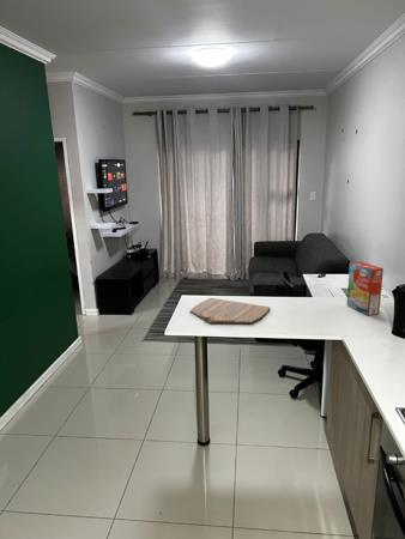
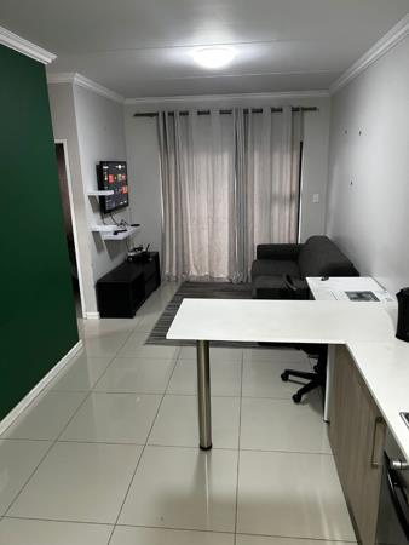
- cutting board (225, 310)
- cereal box (363, 287)
